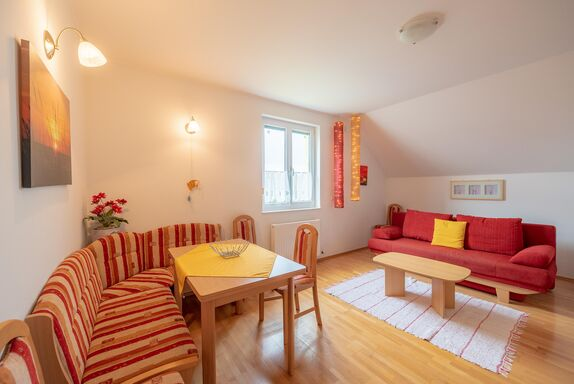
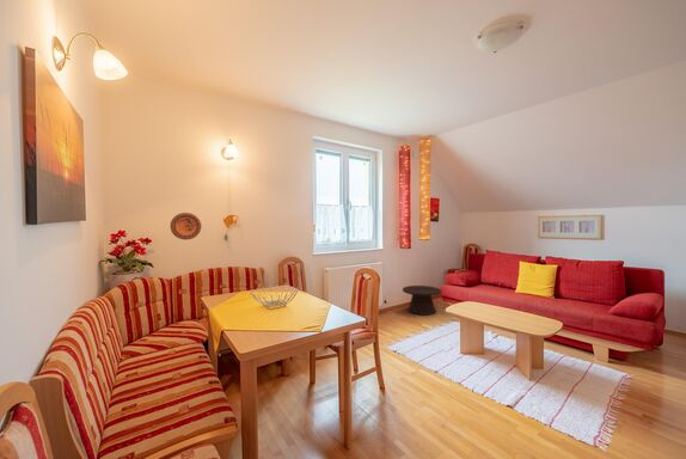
+ decorative plate (185, 226)
+ side table (421, 300)
